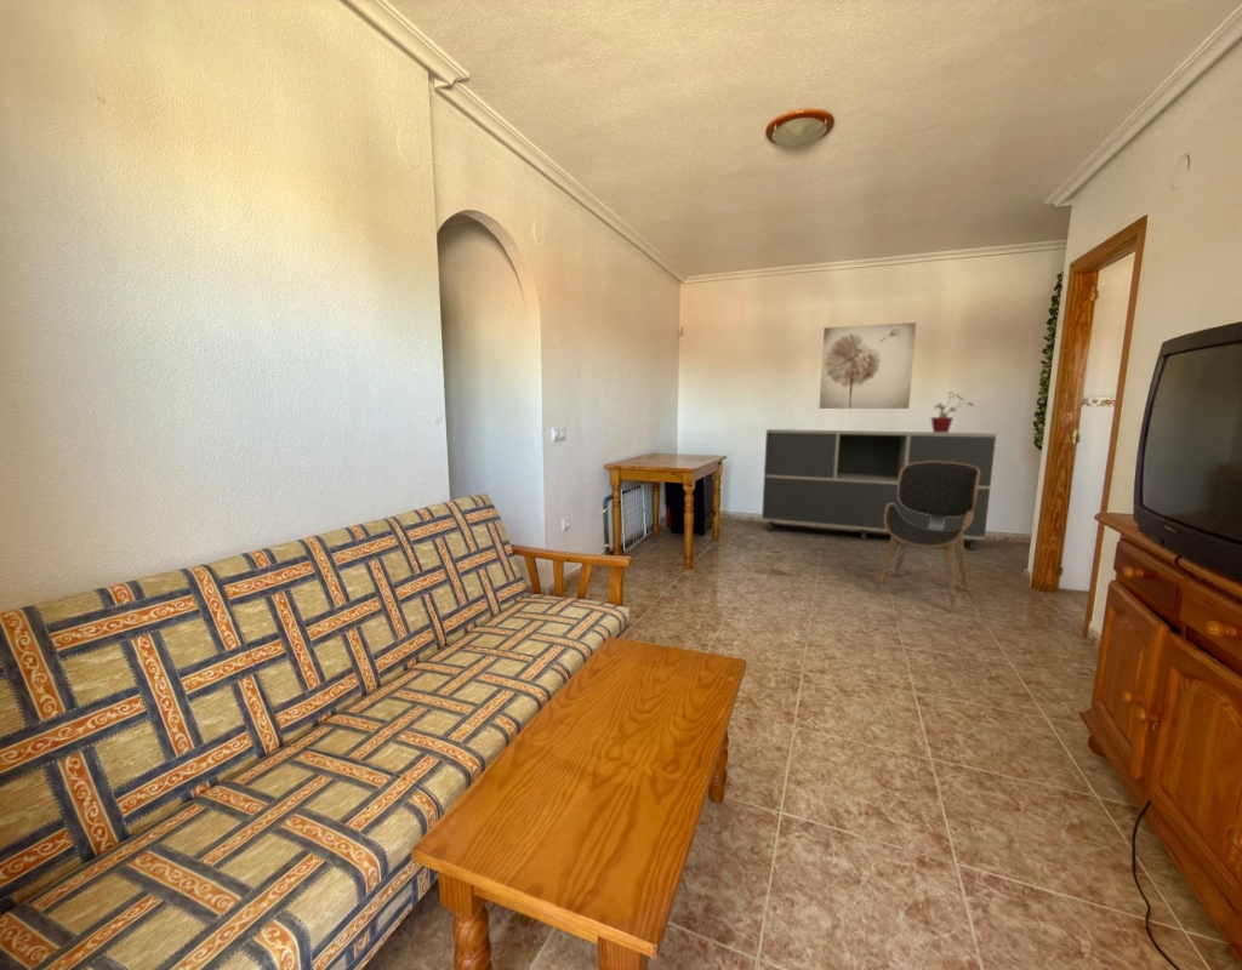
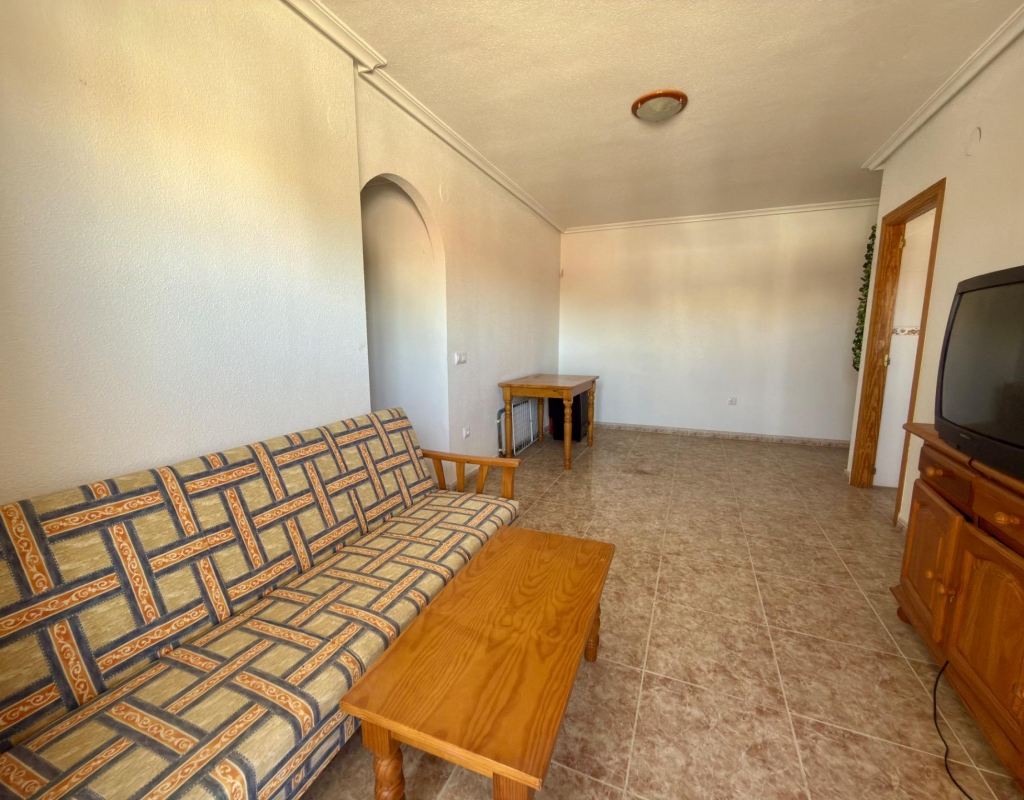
- potted plant (951, 410)
- chair (929, 527)
- sideboard (866, 484)
- wall art (865, 367)
